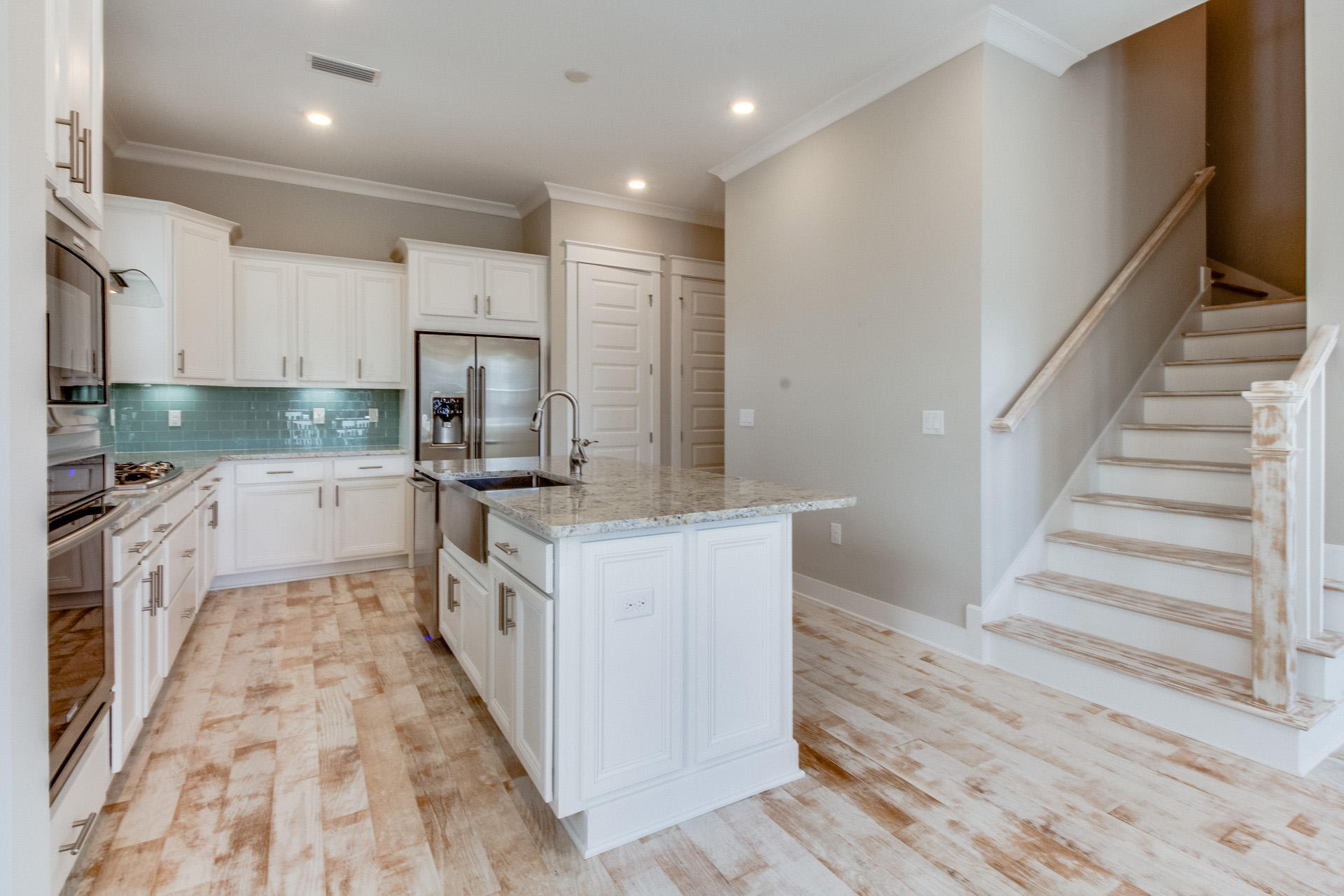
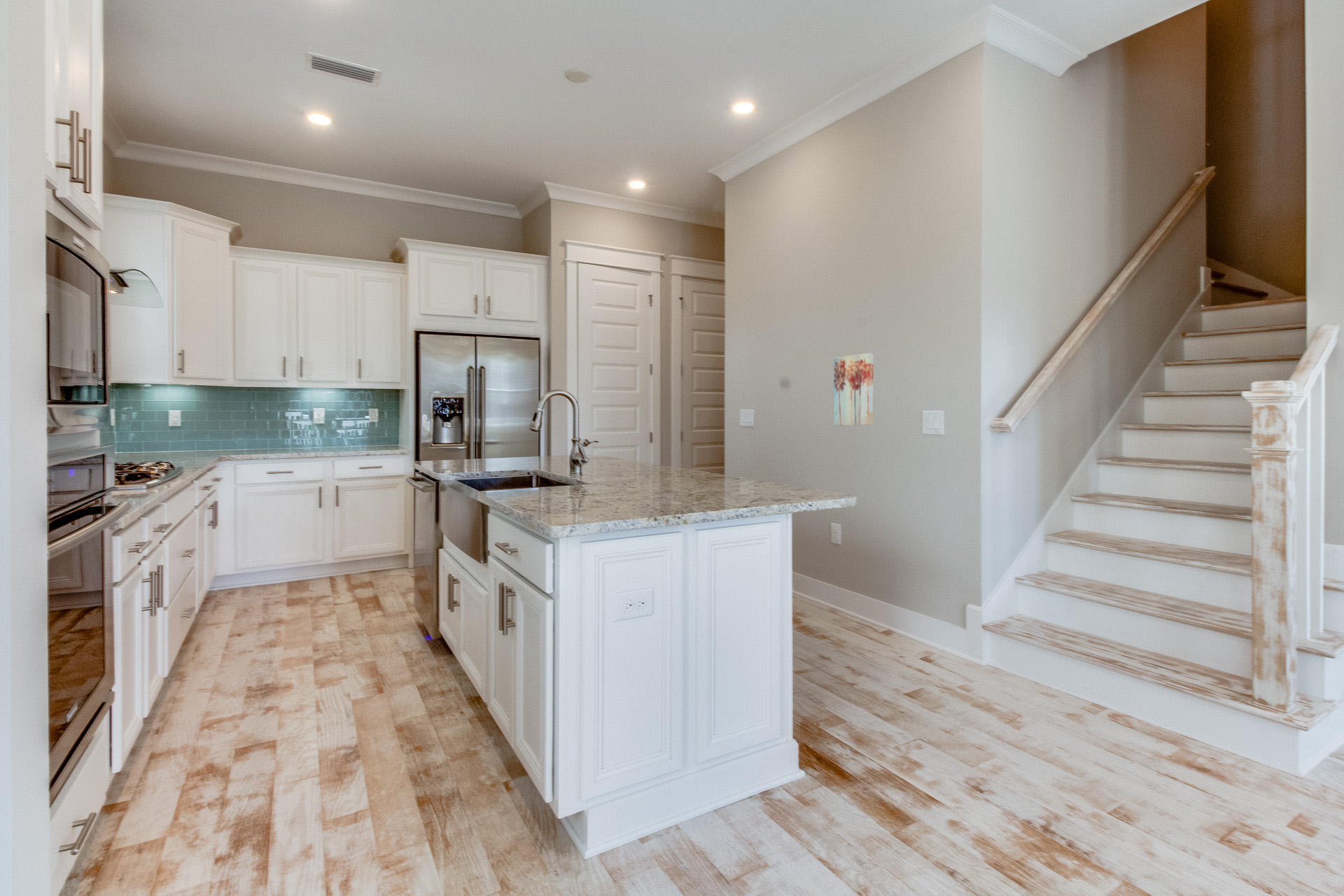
+ wall art (853, 390)
